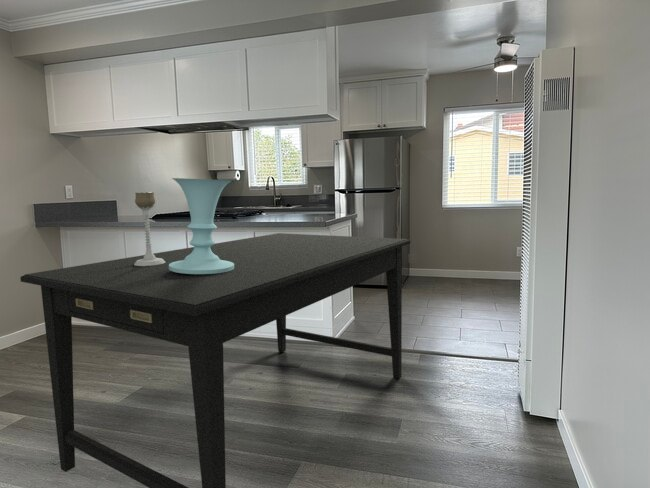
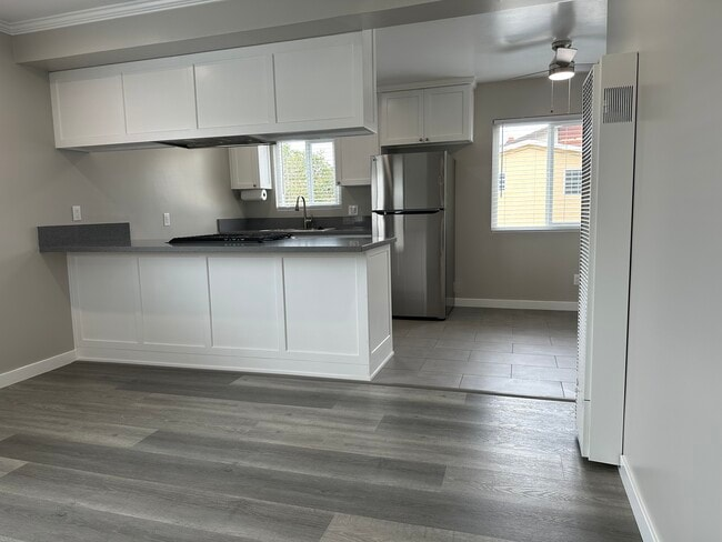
- candle holder (147, 227)
- dining table (255, 328)
- vase (200, 223)
